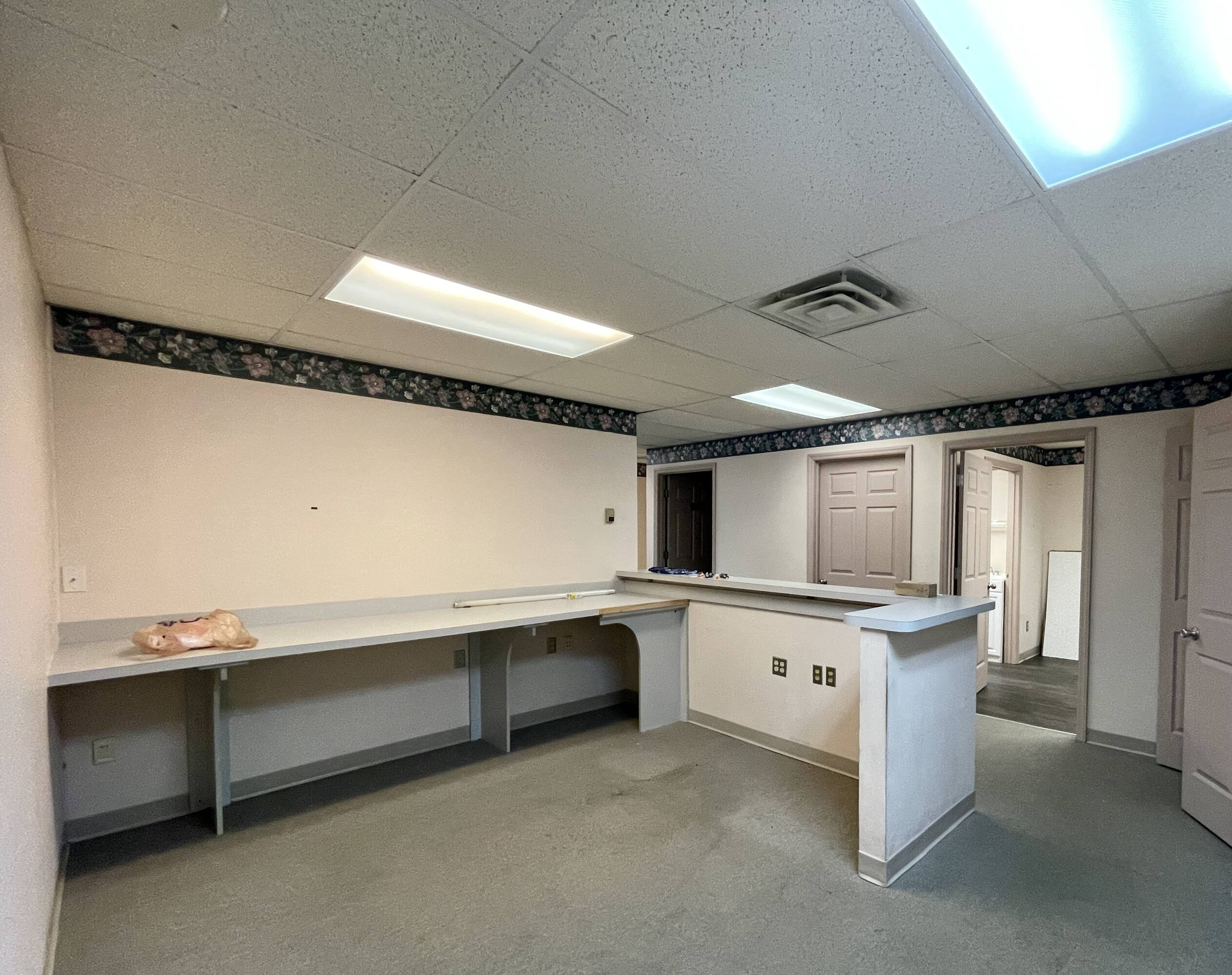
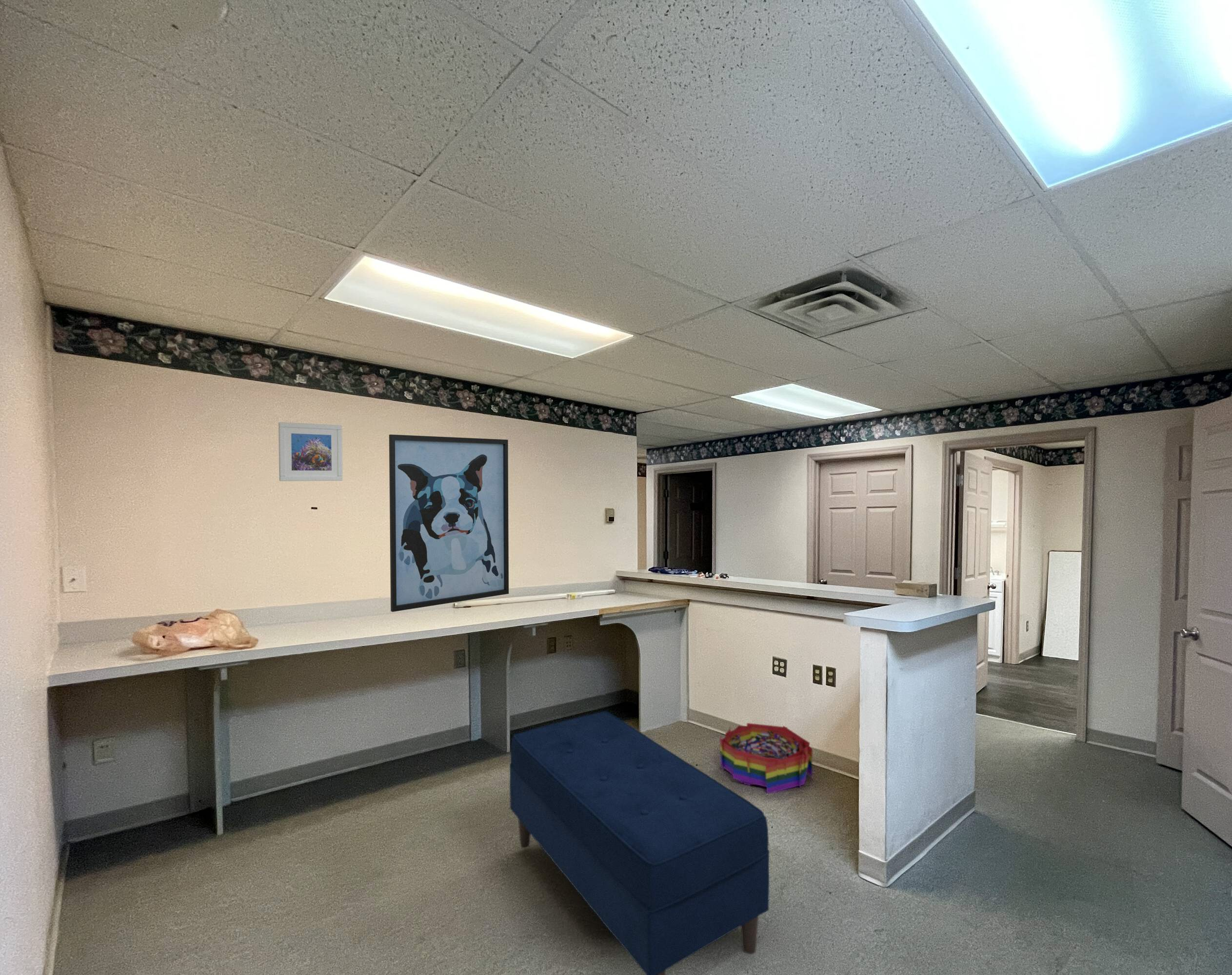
+ storage bin (763, 752)
+ wall art (453, 520)
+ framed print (311, 452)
+ bench (622, 831)
